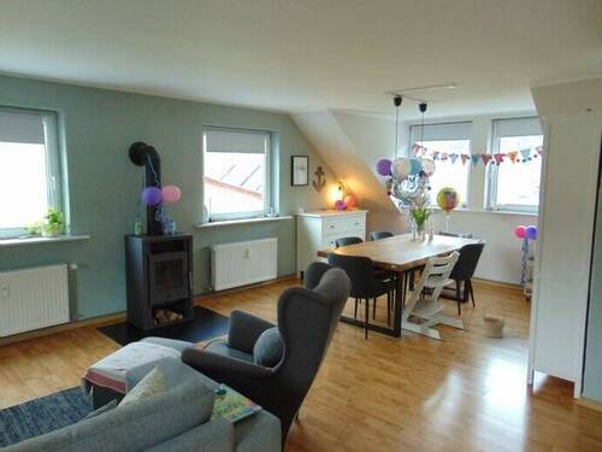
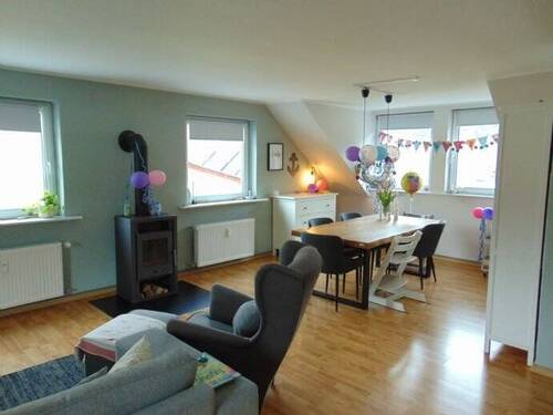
- basket (494, 318)
